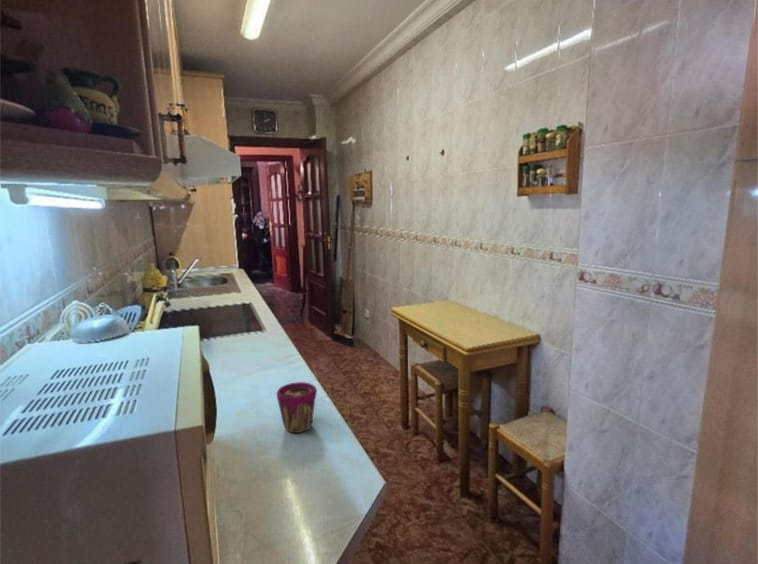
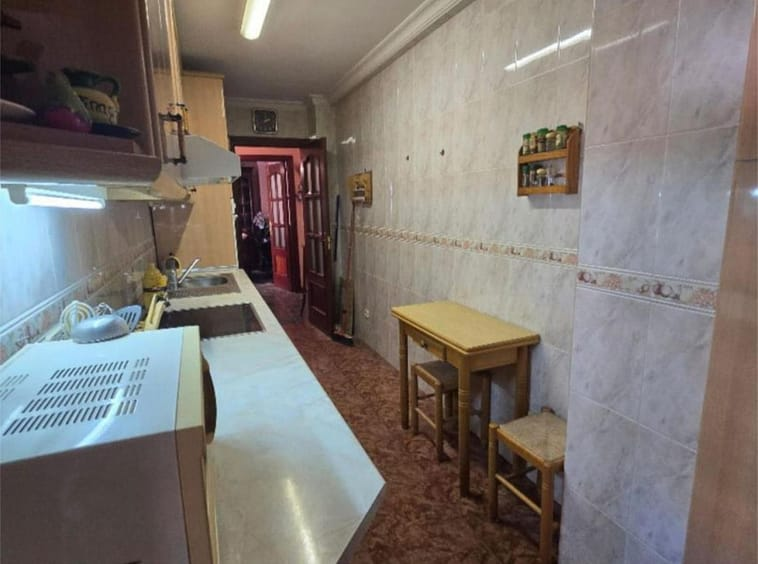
- cup (299, 410)
